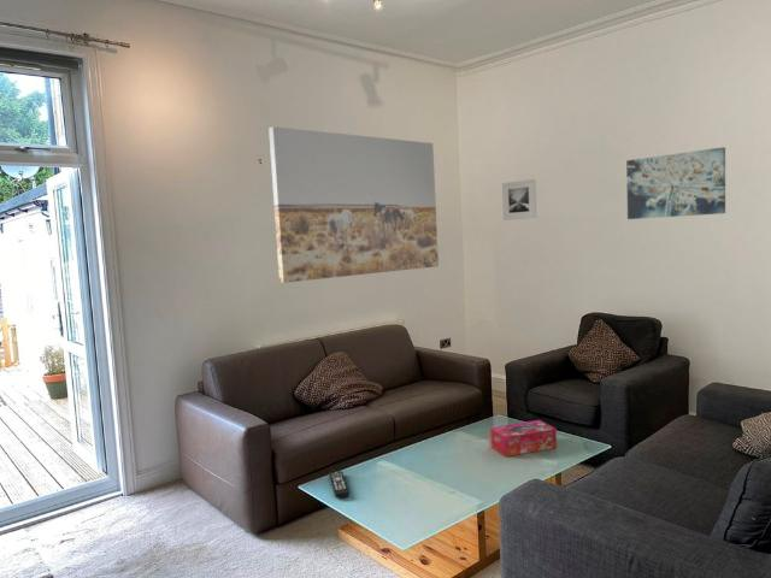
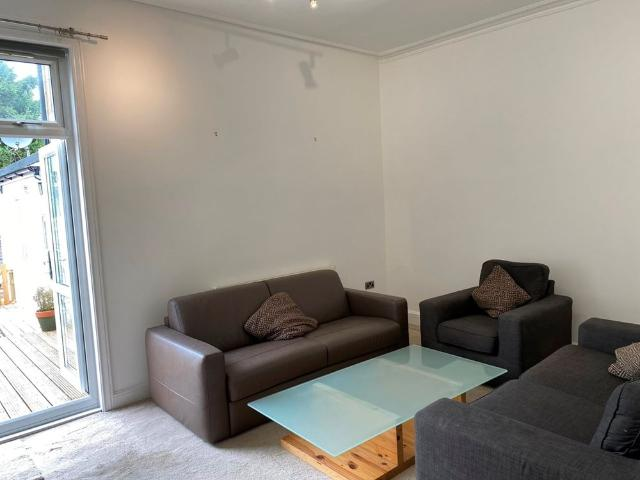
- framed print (518, 200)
- tissue box (523, 437)
- remote control (339, 483)
- wall art (364, 205)
- wall art (673, 185)
